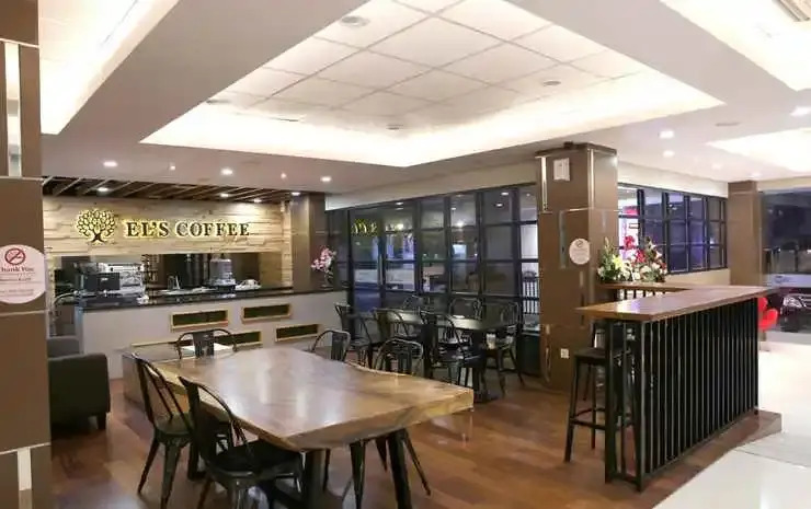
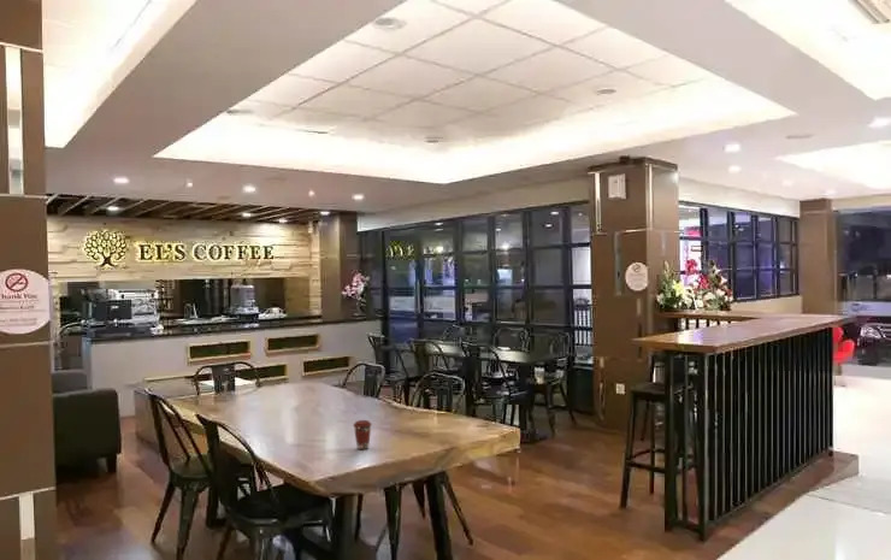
+ coffee cup (362, 435)
